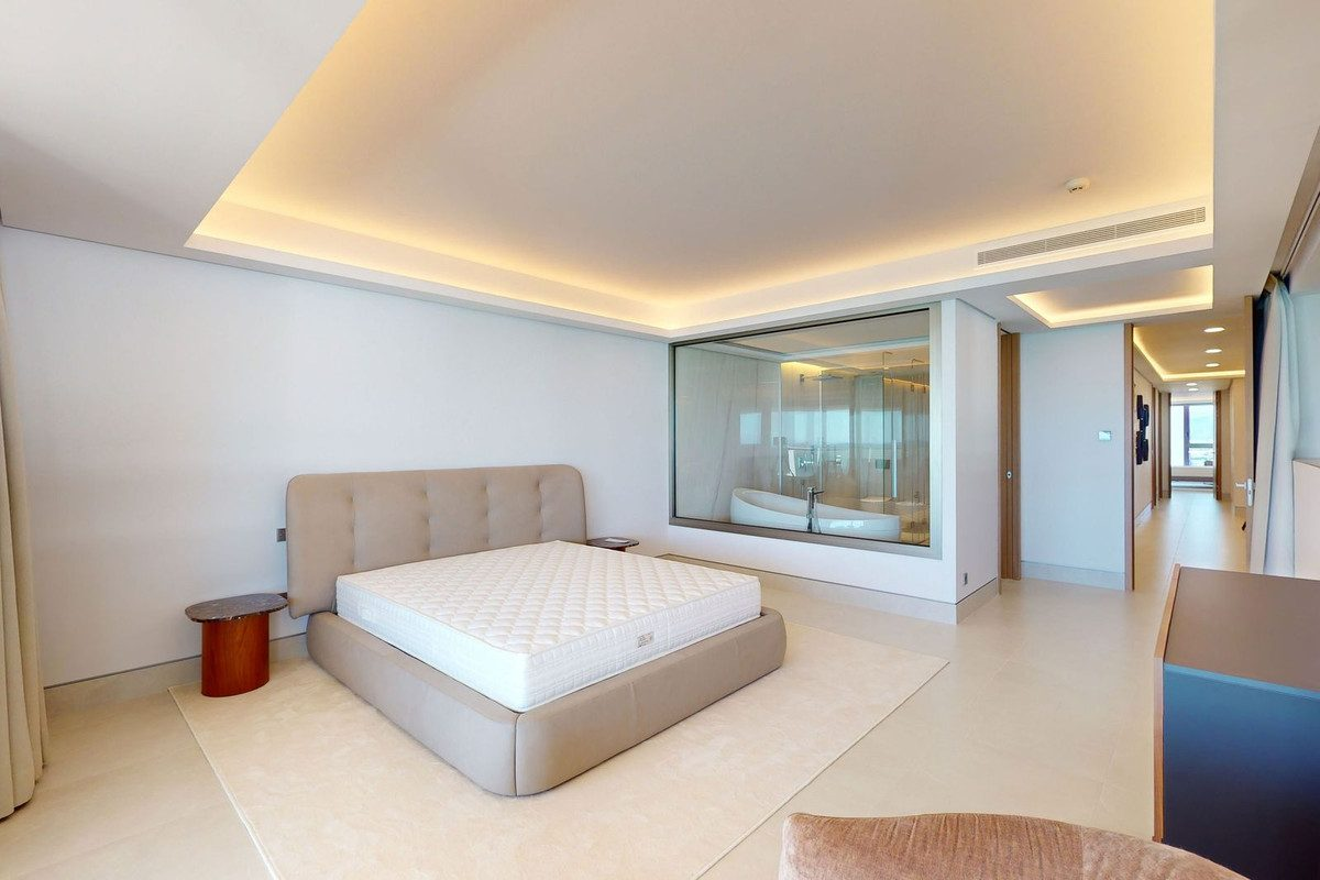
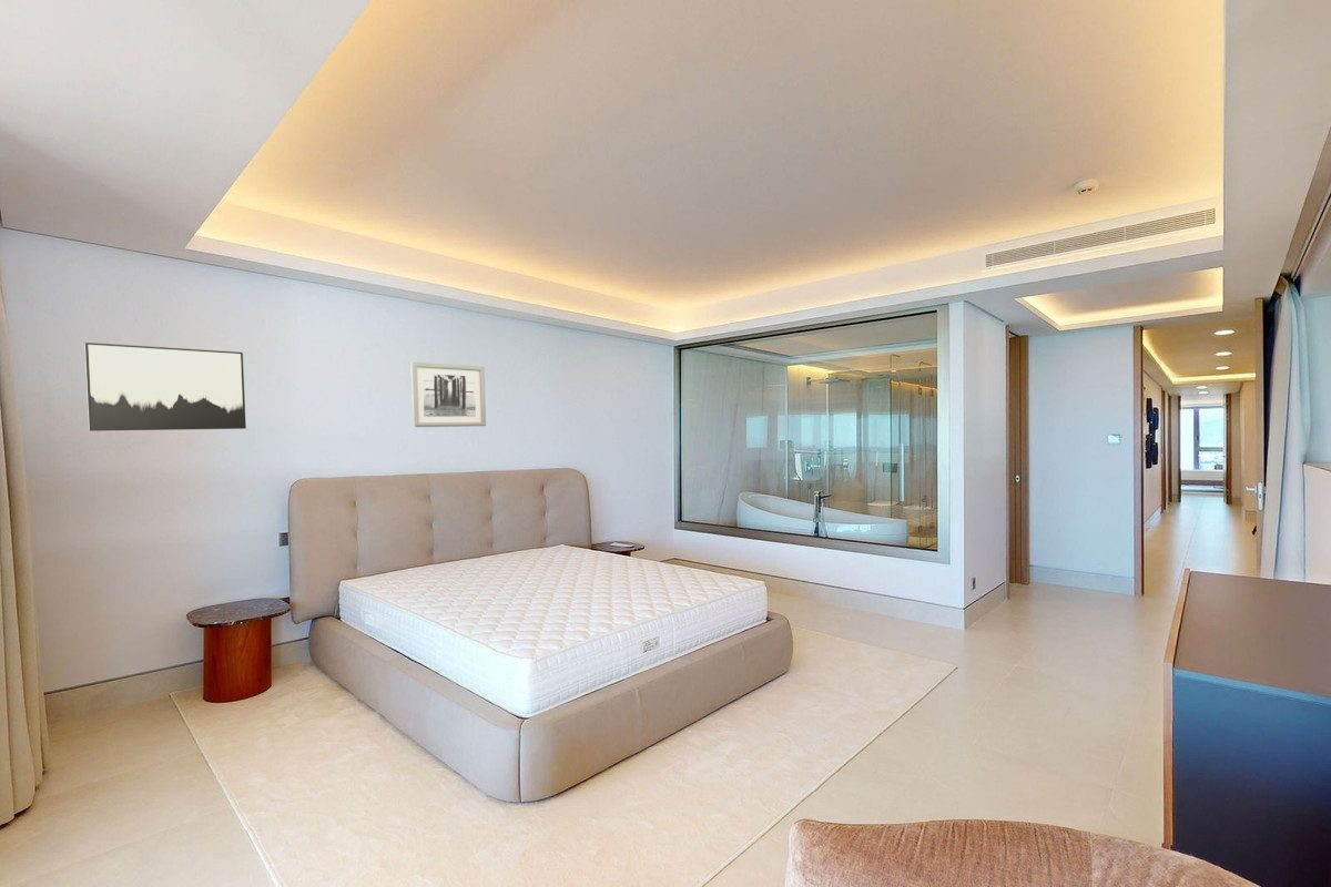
+ wall art (171, 388)
+ wall art (449, 395)
